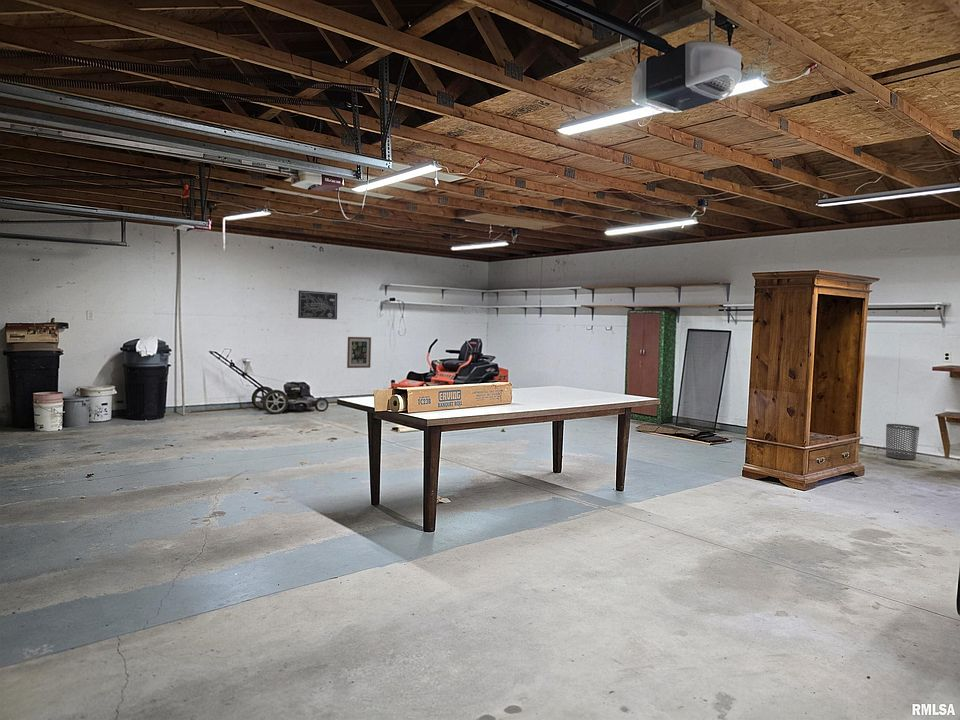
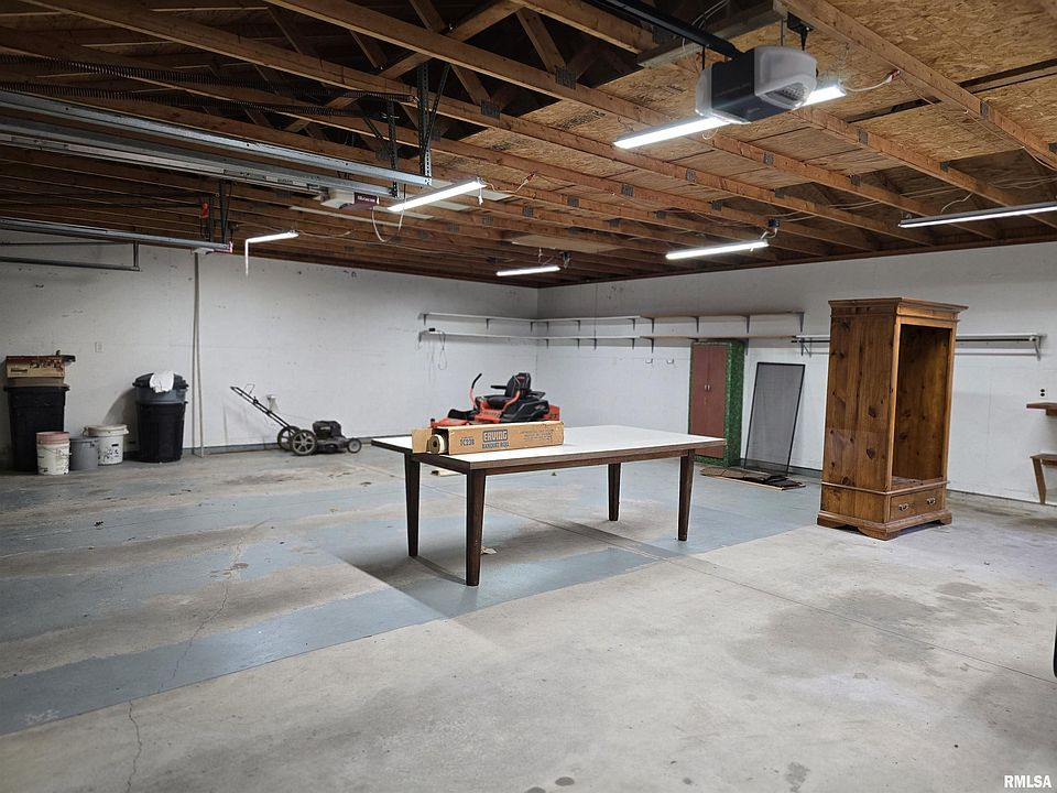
- wall art (359, 352)
- waste bin (901, 441)
- wall art (318, 305)
